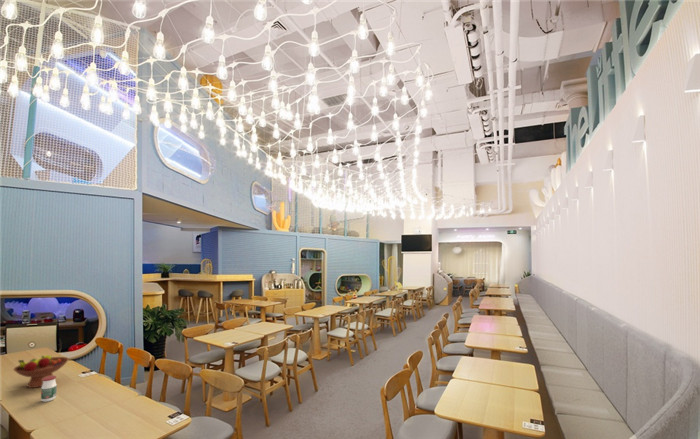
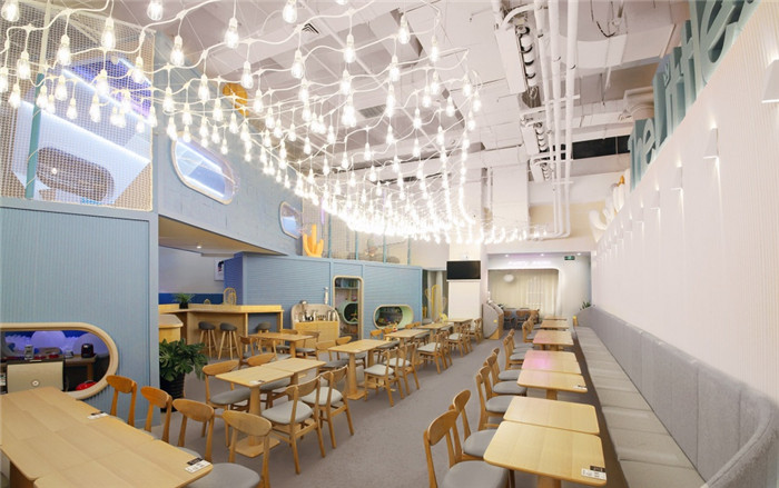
- jar (48, 388)
- fruit bowl (42, 370)
